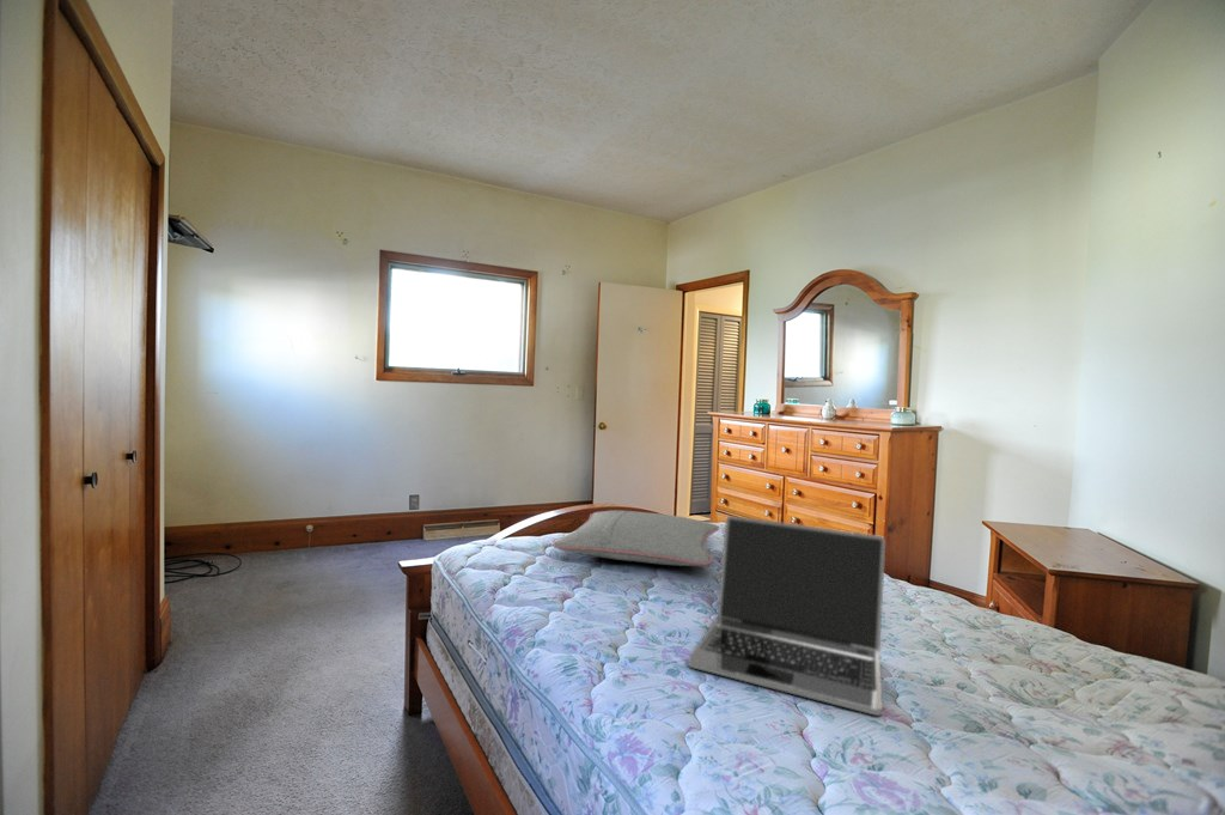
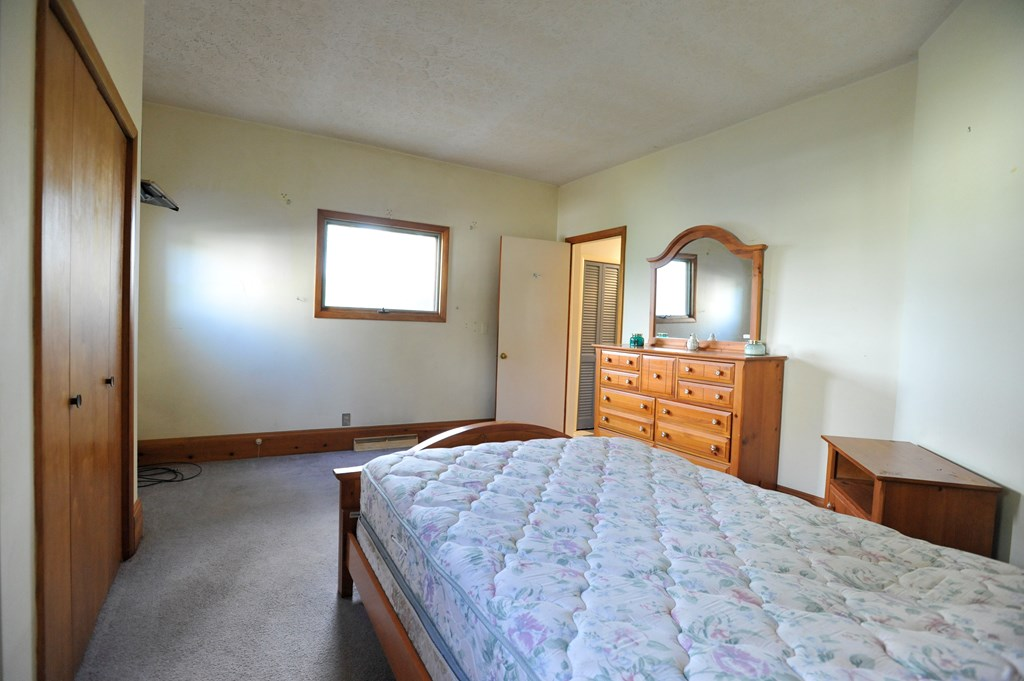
- laptop (791, 598)
- pillow (642, 535)
